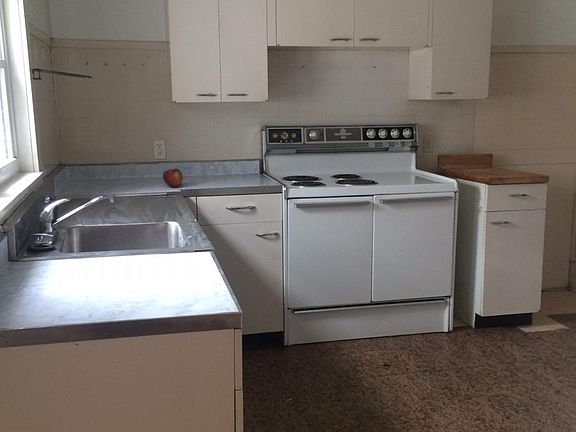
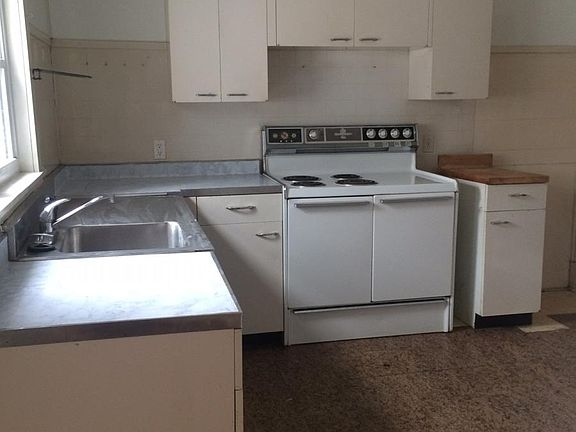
- fruit (173, 177)
